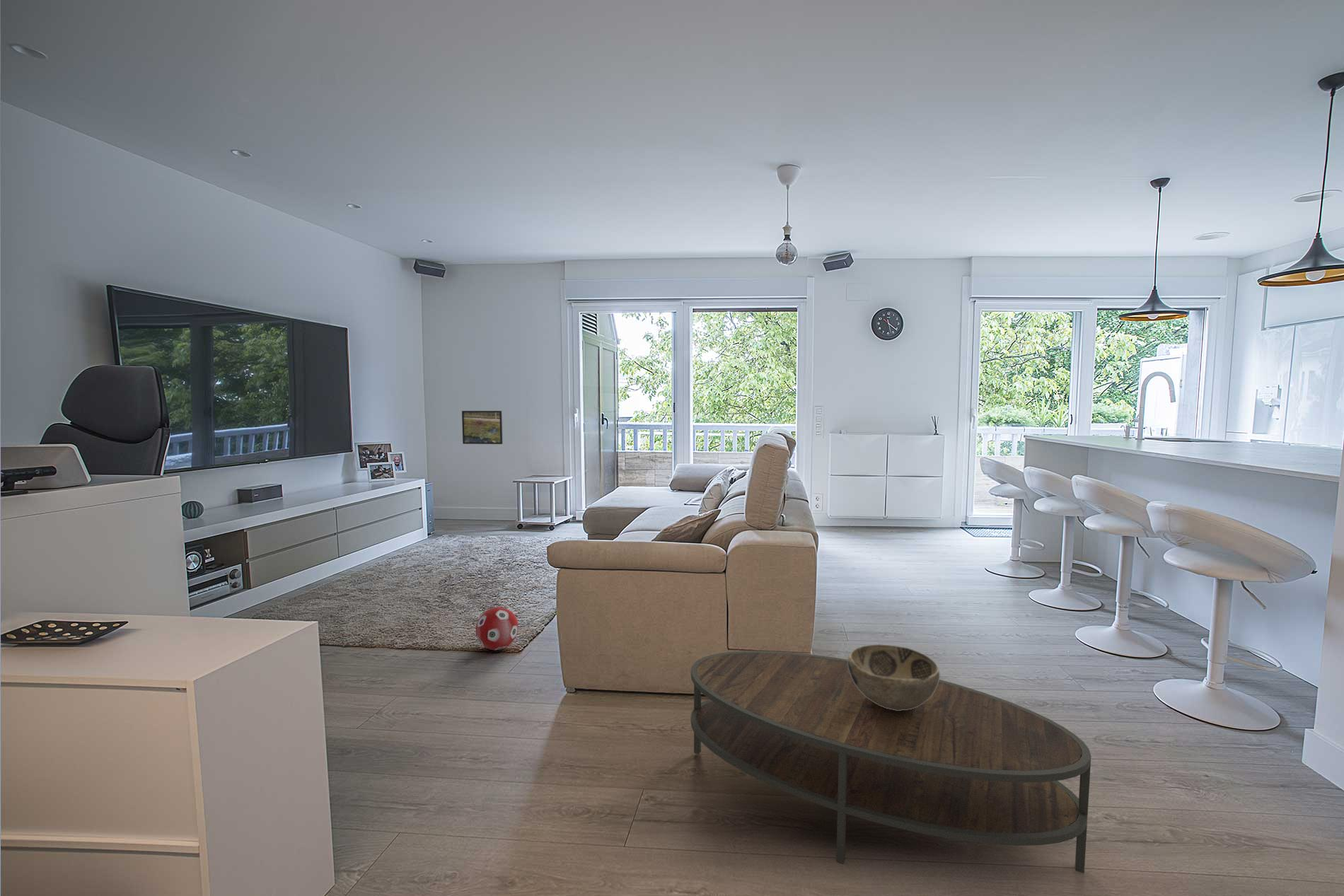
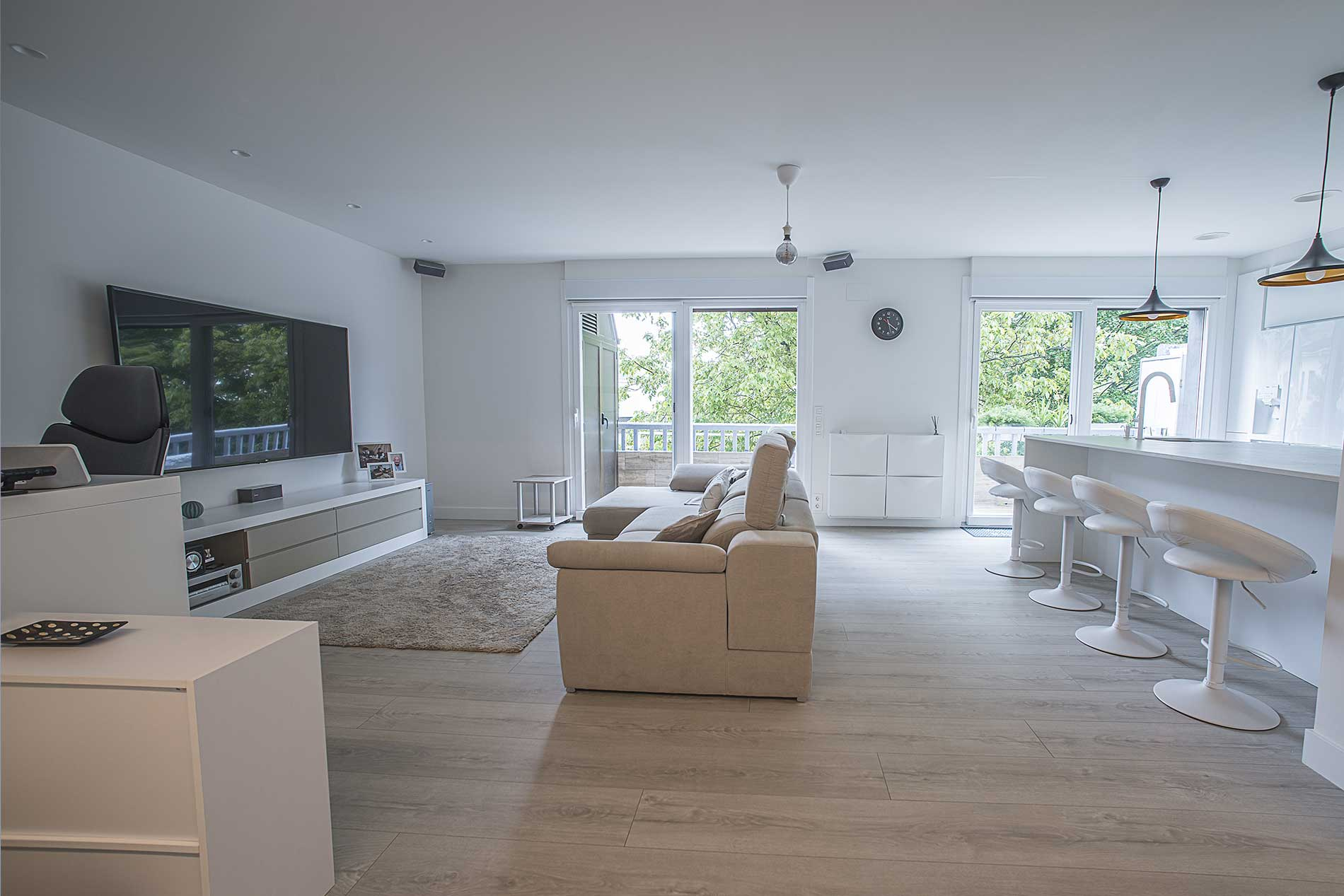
- coffee table (862, 752)
- decorative ball (497, 628)
- decorative bowl (891, 680)
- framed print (482, 427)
